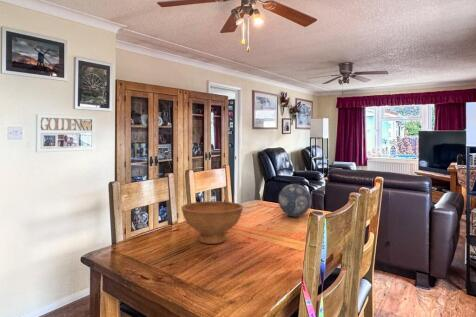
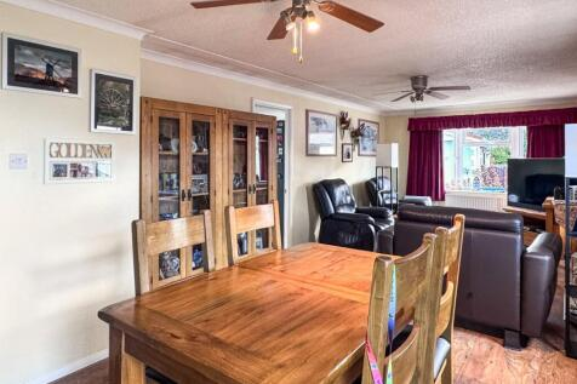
- bowl (212, 223)
- decorative ball (294, 200)
